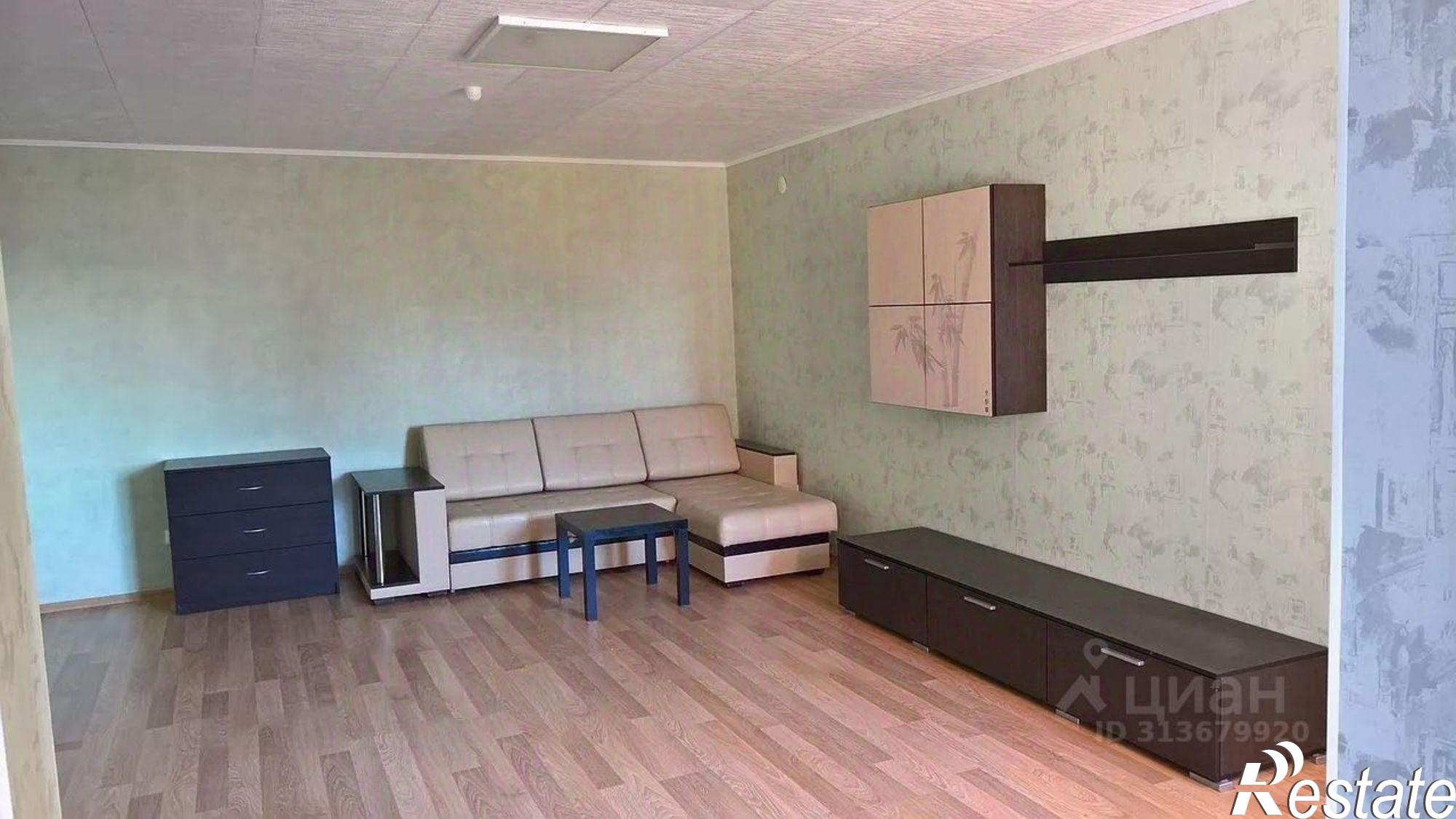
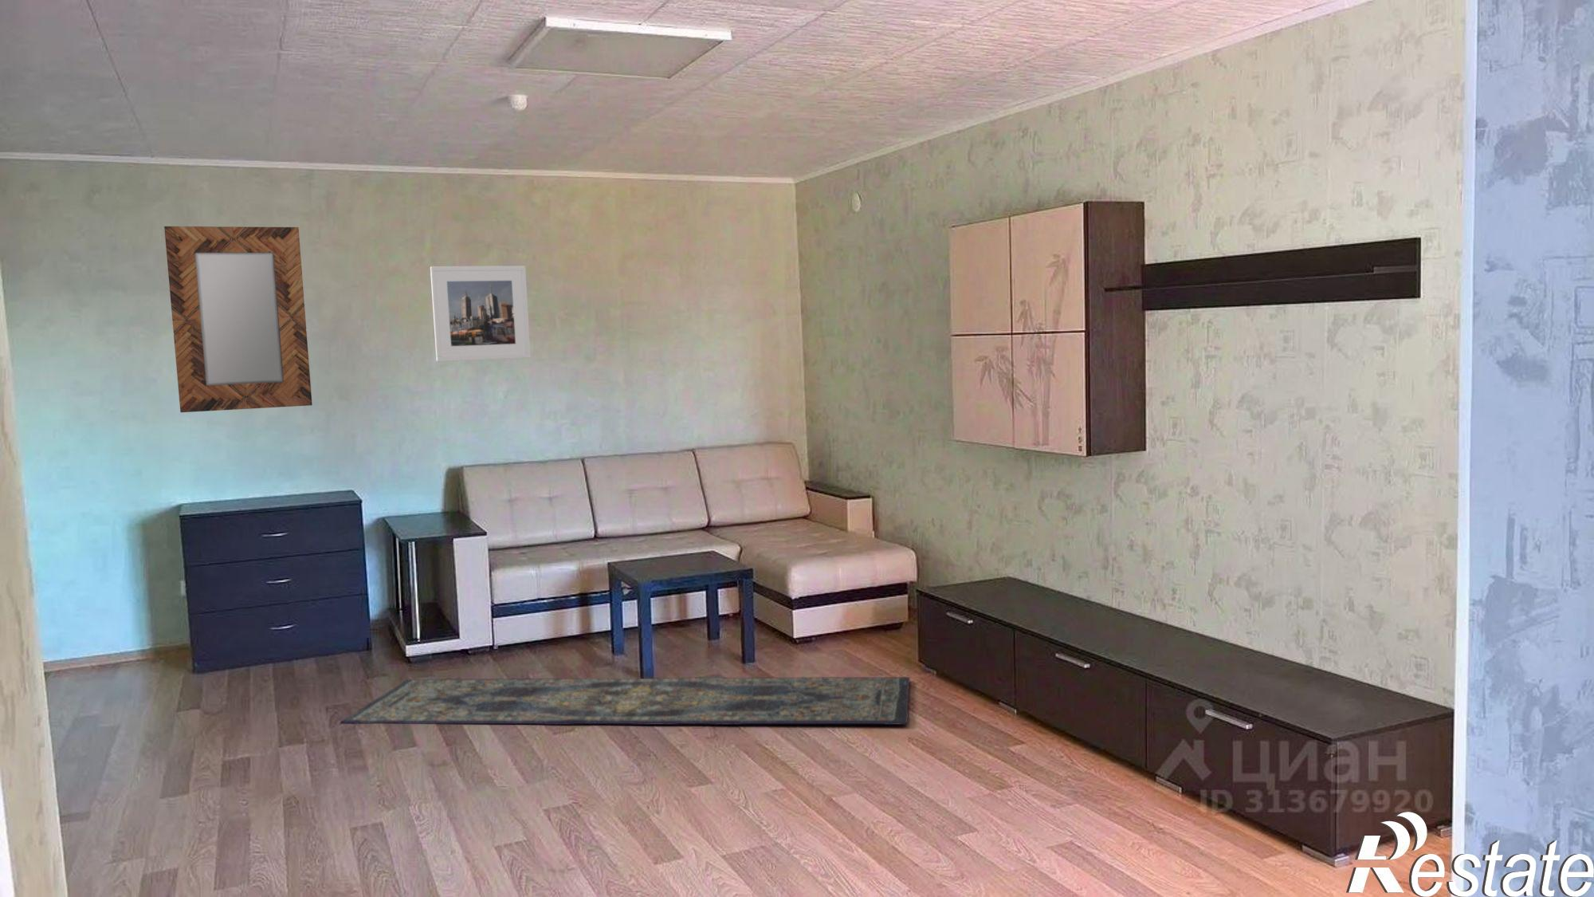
+ home mirror (240, 318)
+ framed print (482, 312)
+ rug (634, 699)
